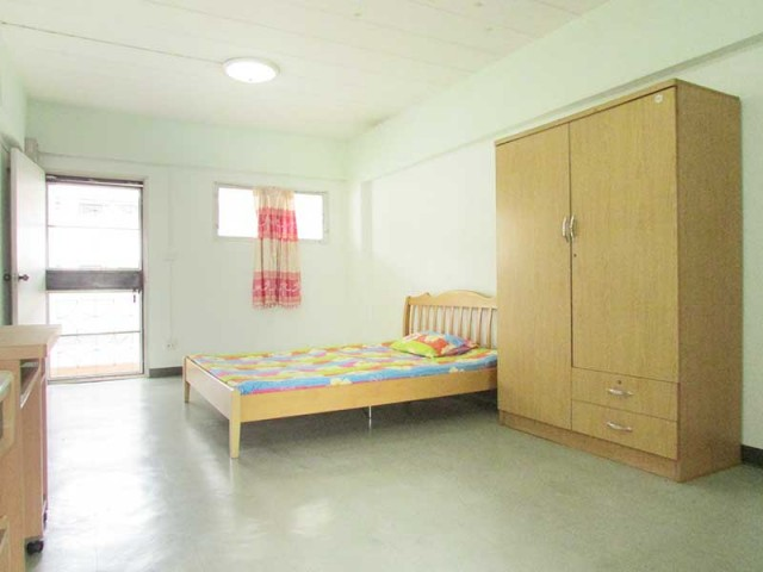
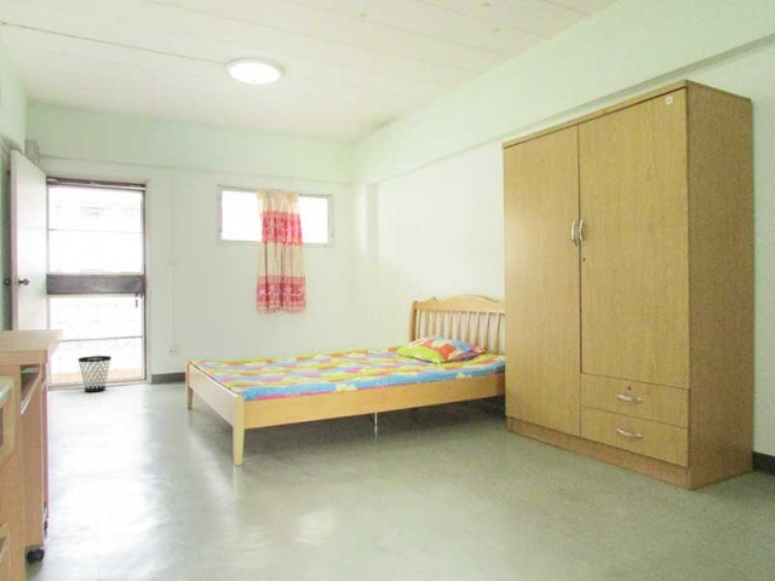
+ wastebasket (94, 374)
